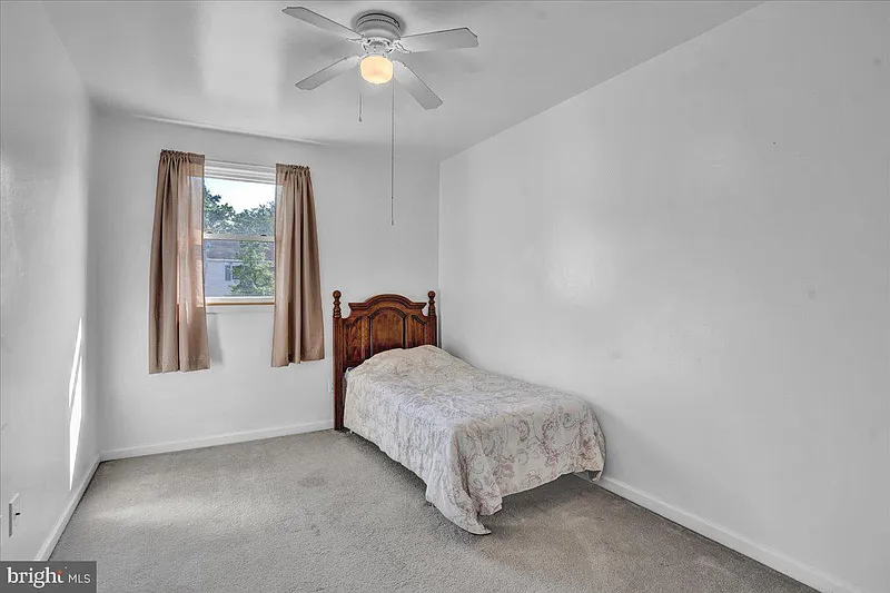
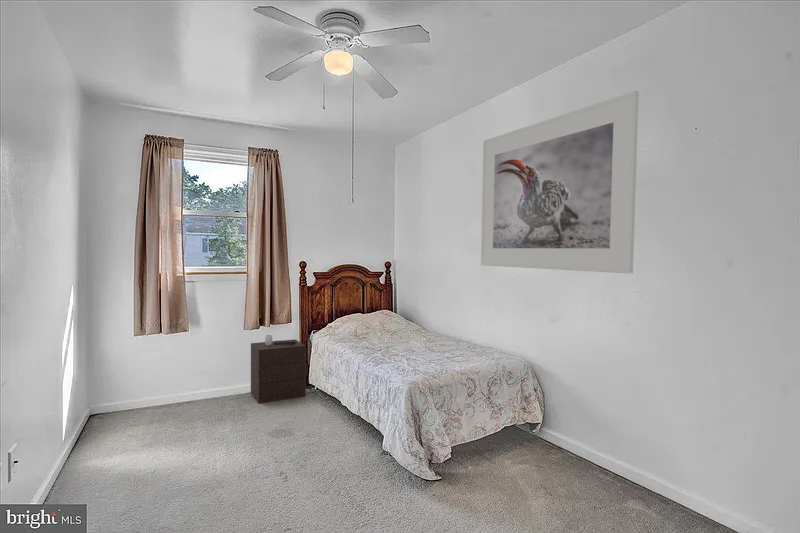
+ nightstand (278, 365)
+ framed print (544, 195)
